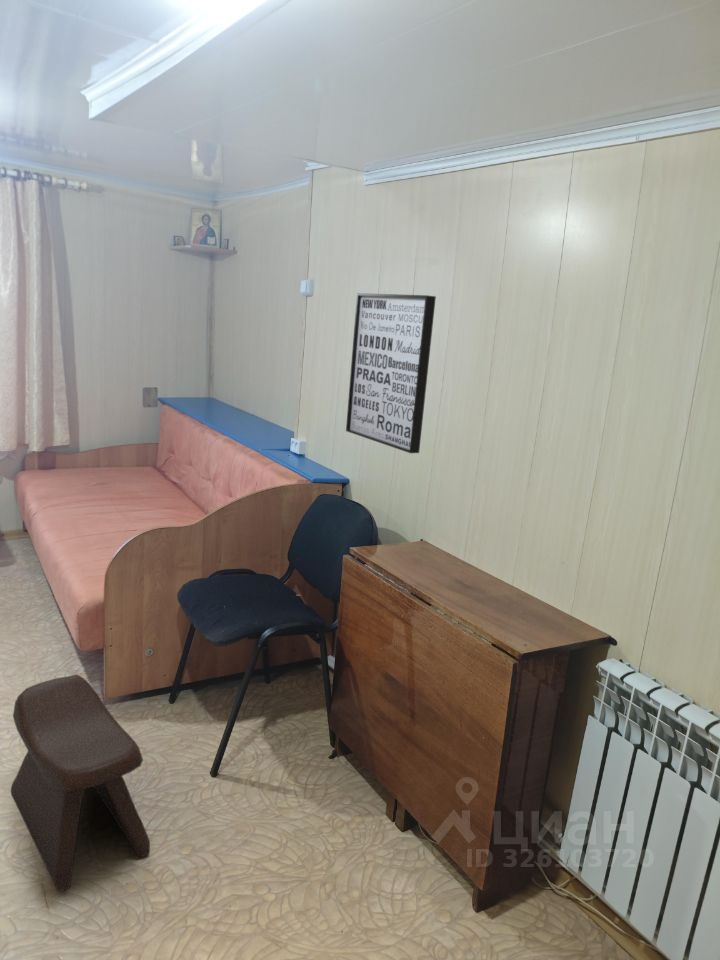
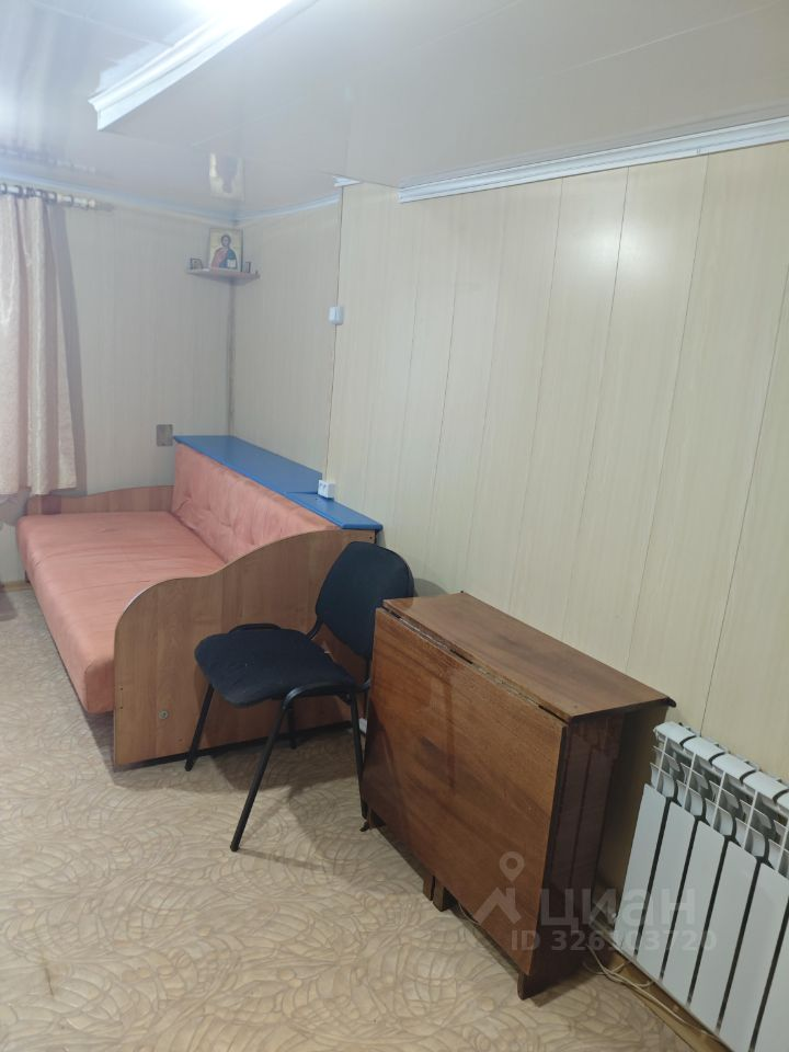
- wall art (386, 369)
- stool (76, 771)
